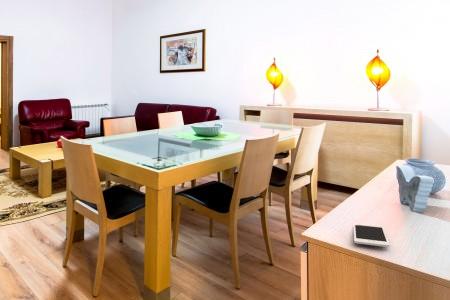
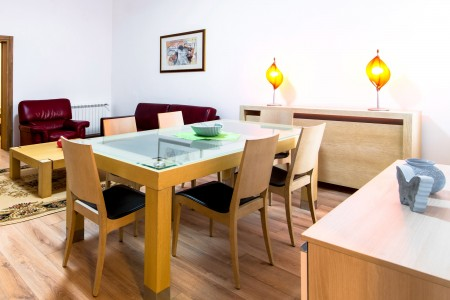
- cell phone (369, 234)
